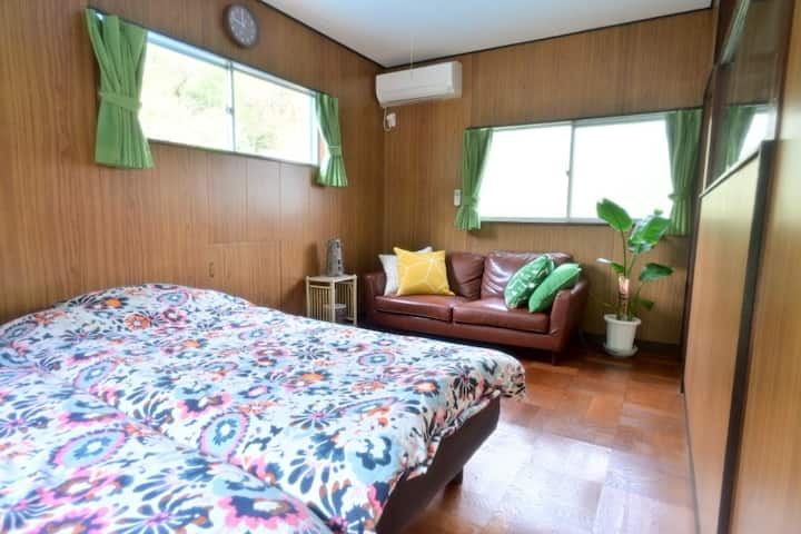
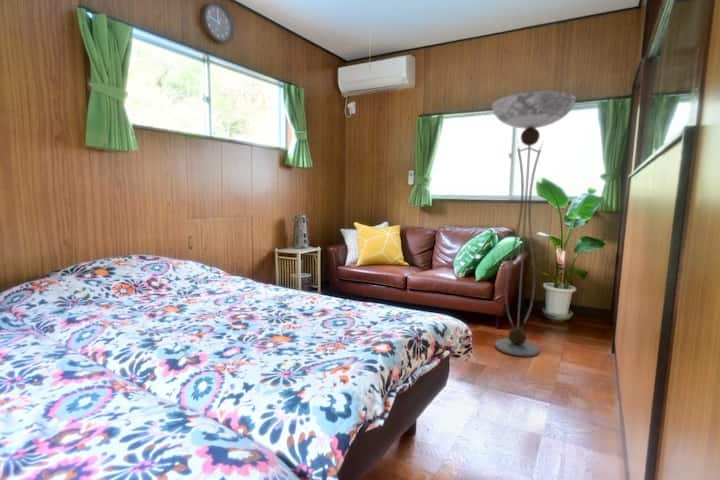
+ floor lamp (524, 229)
